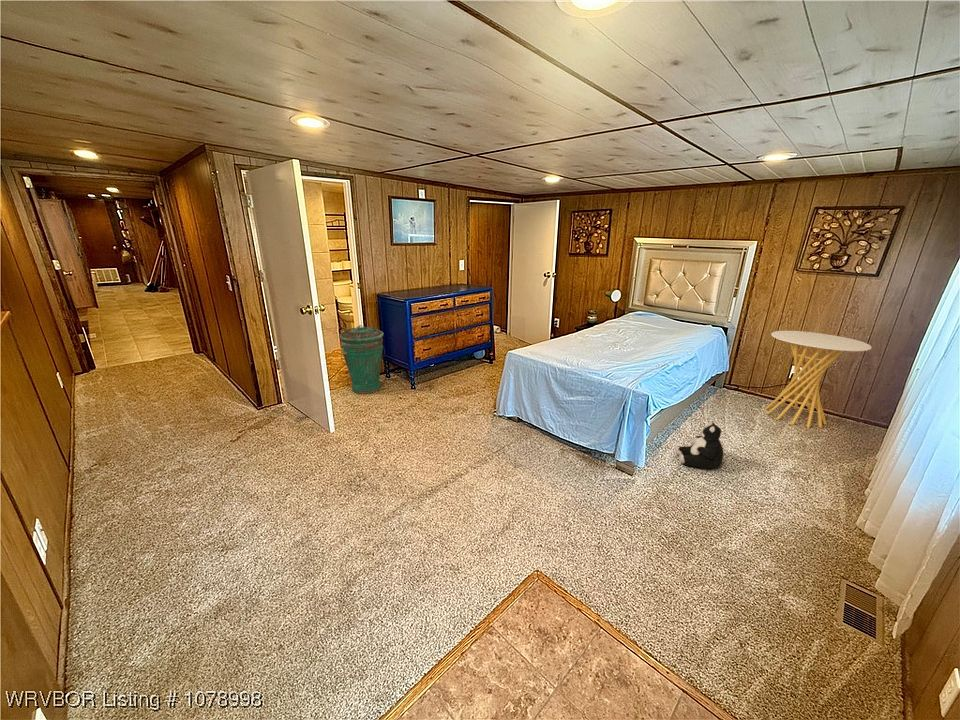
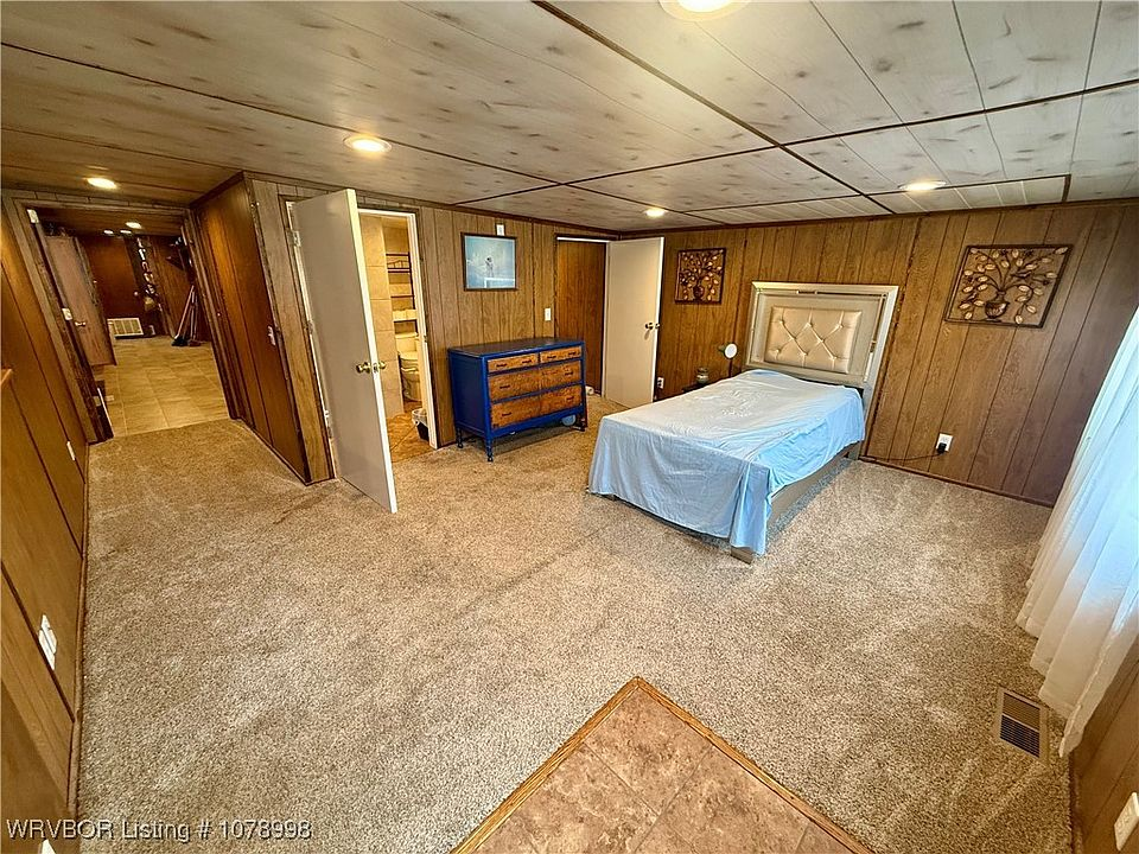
- trash can (363, 357)
- plush toy (701, 442)
- side table (806, 379)
